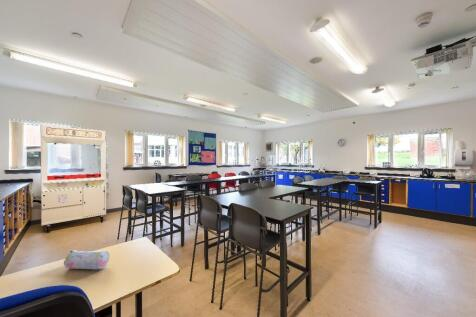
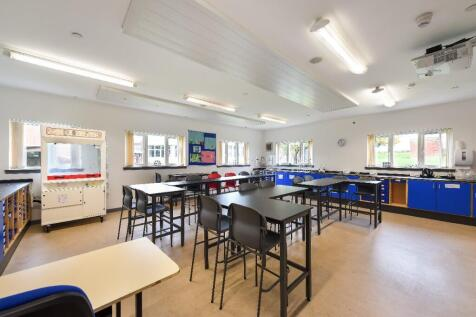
- pencil case (87, 259)
